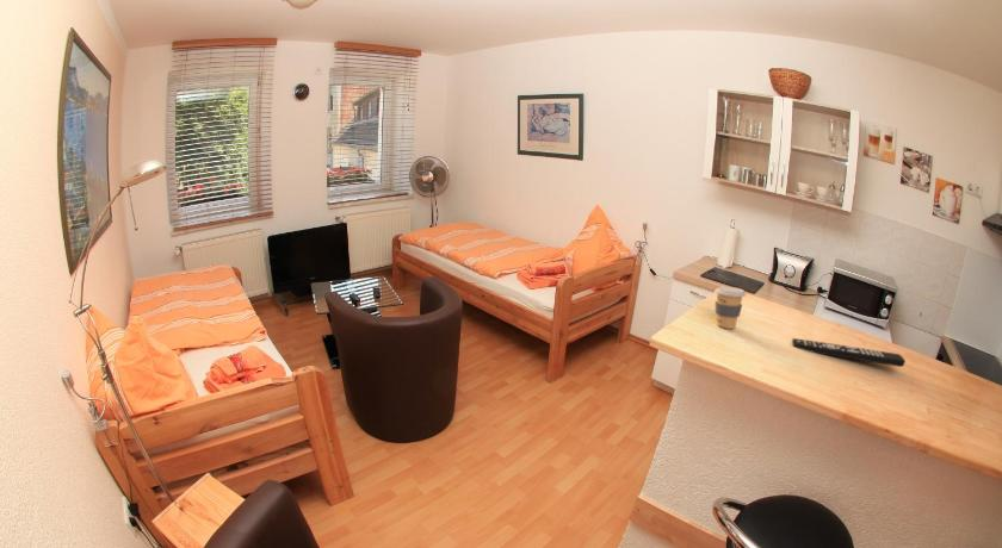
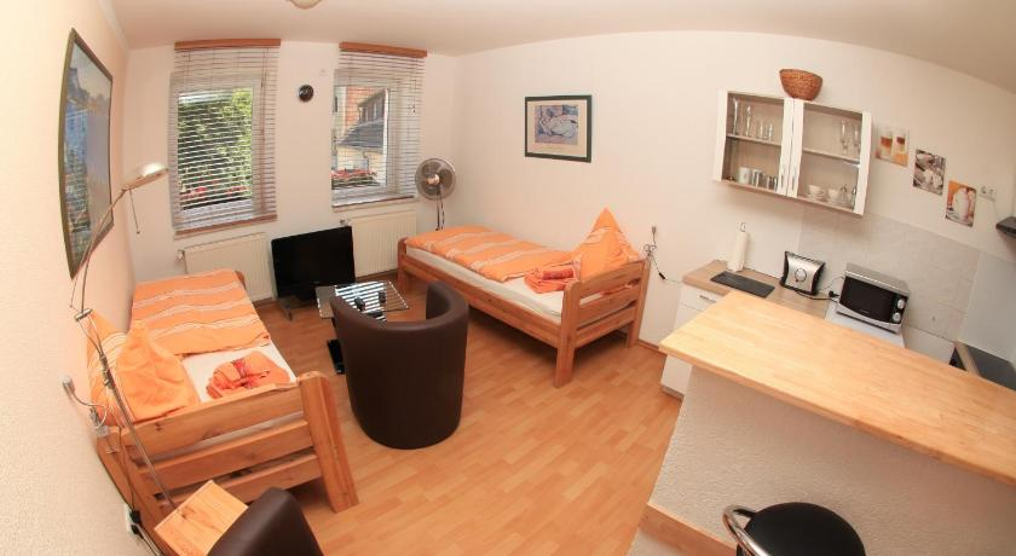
- coffee cup (728, 307)
- remote control (845, 351)
